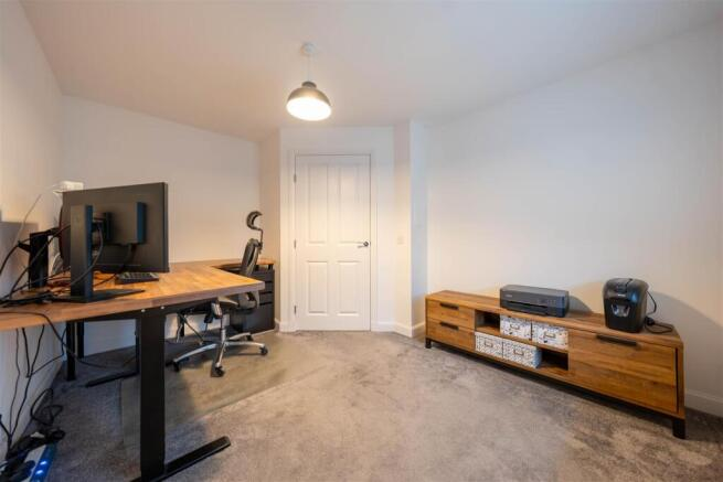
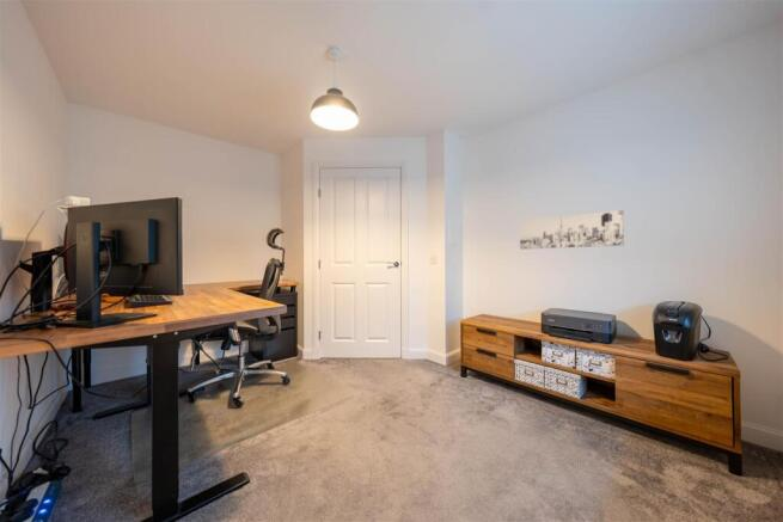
+ wall art (565, 232)
